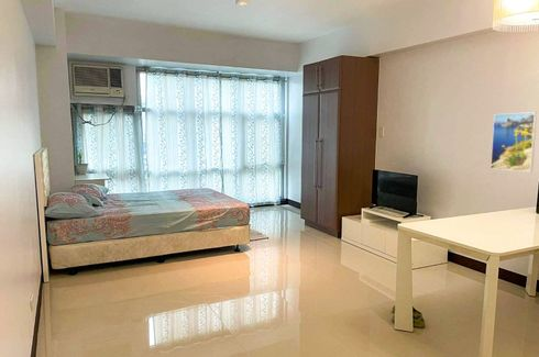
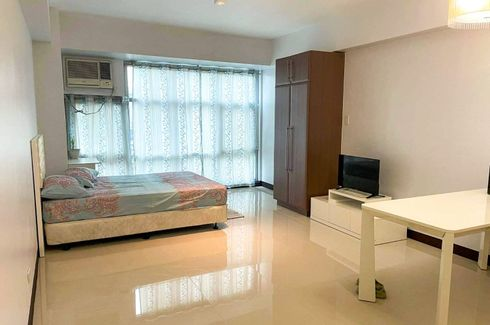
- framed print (512, 142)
